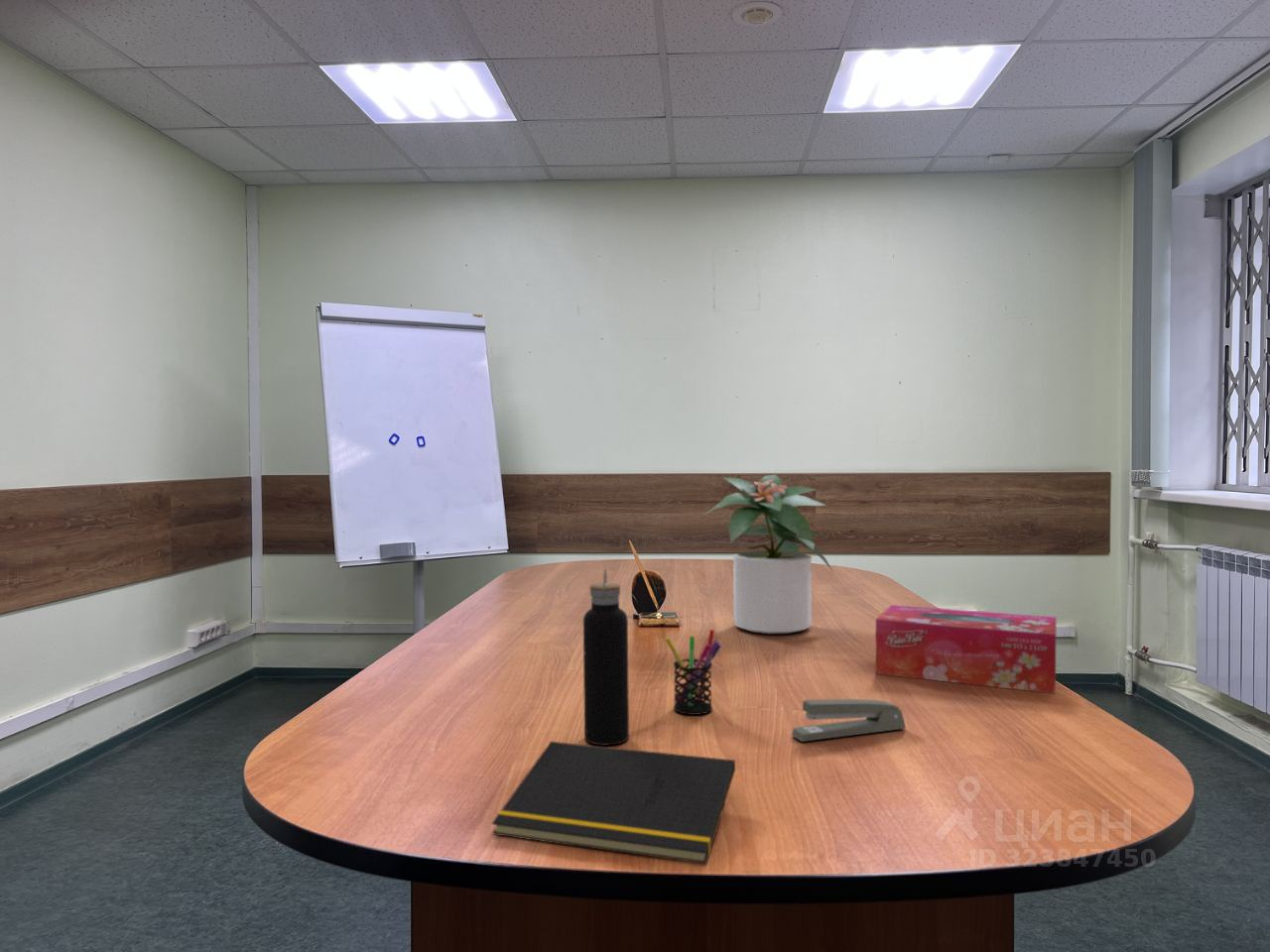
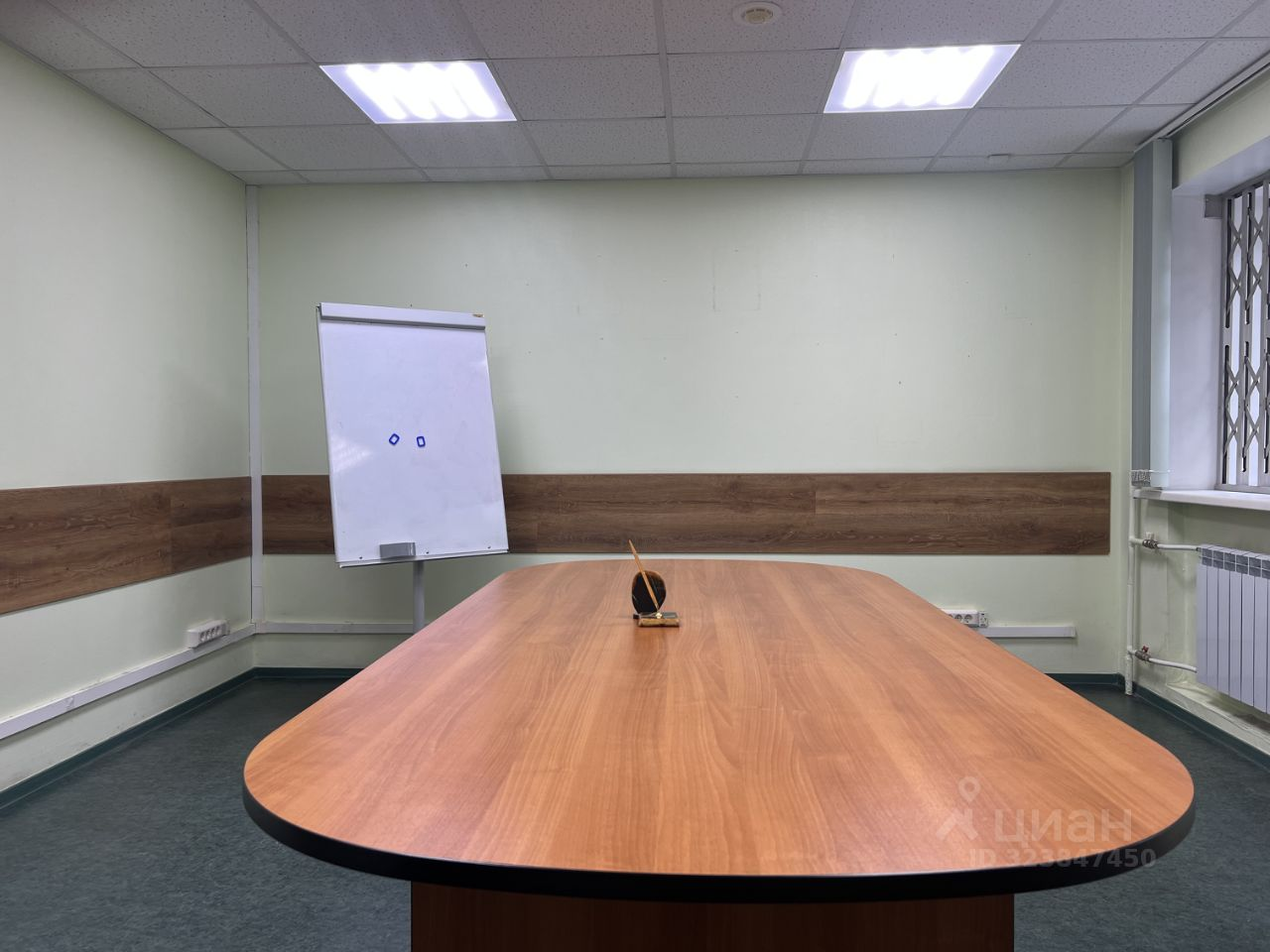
- potted plant (770, 552)
- notepad (619, 795)
- stapler (848, 714)
- water bottle (605, 654)
- pen holder (695, 667)
- tissue box (965, 645)
